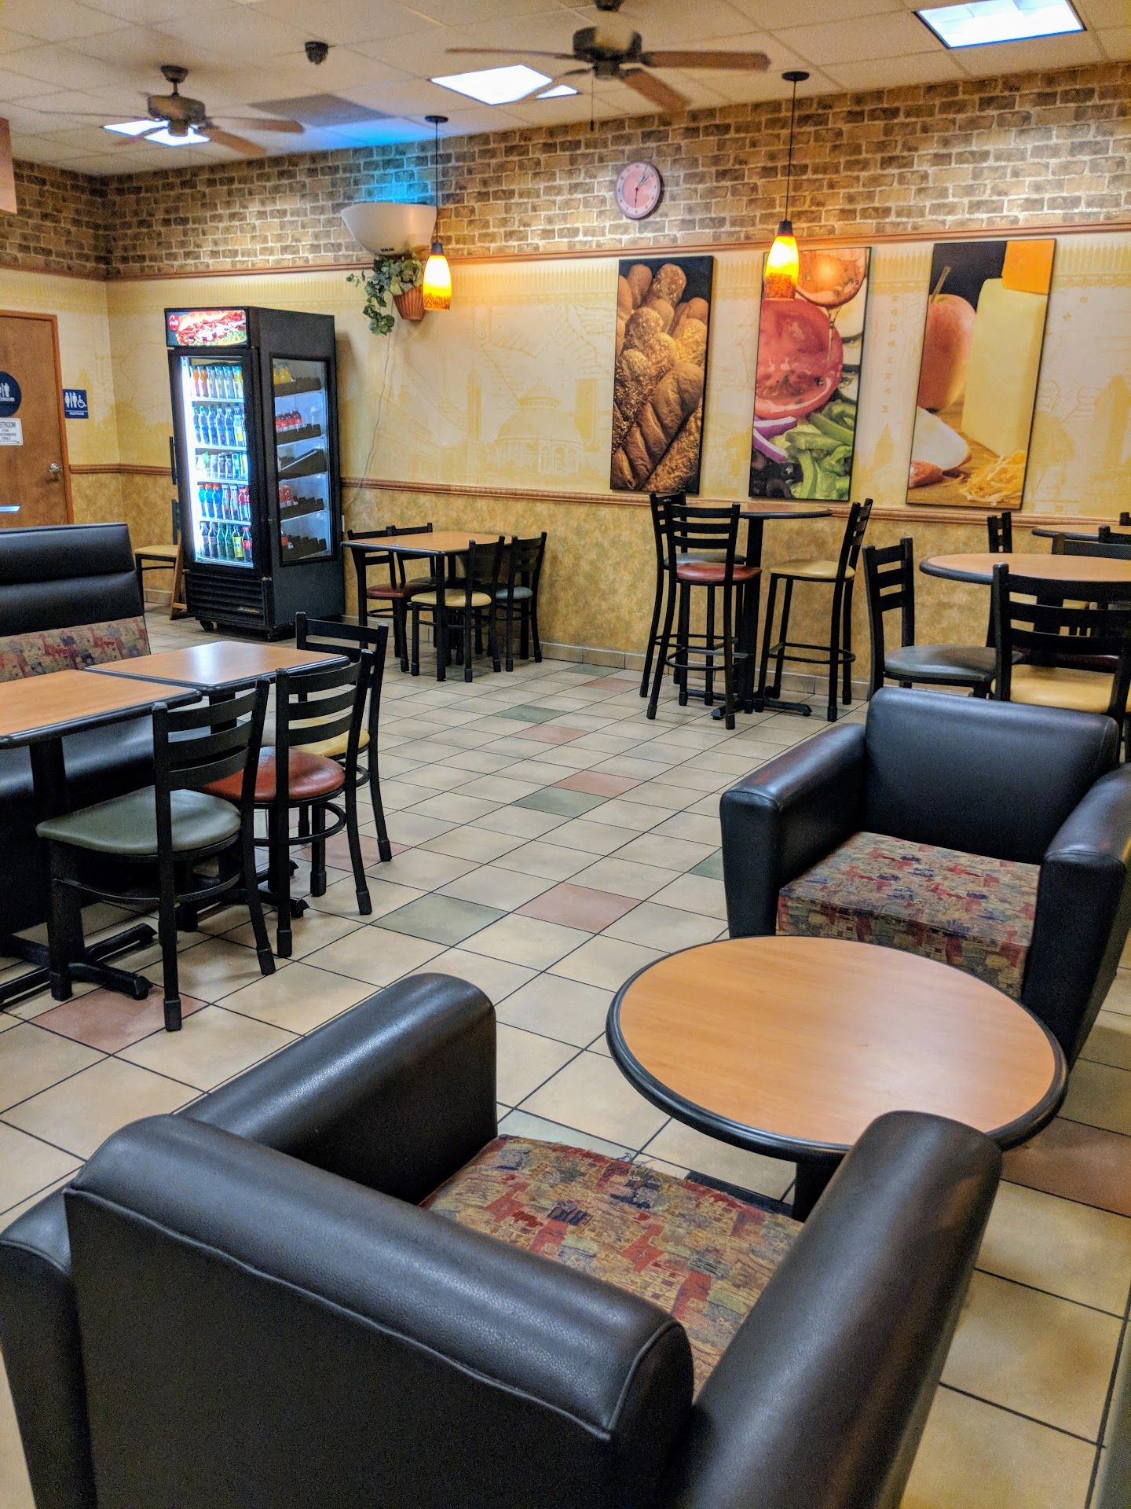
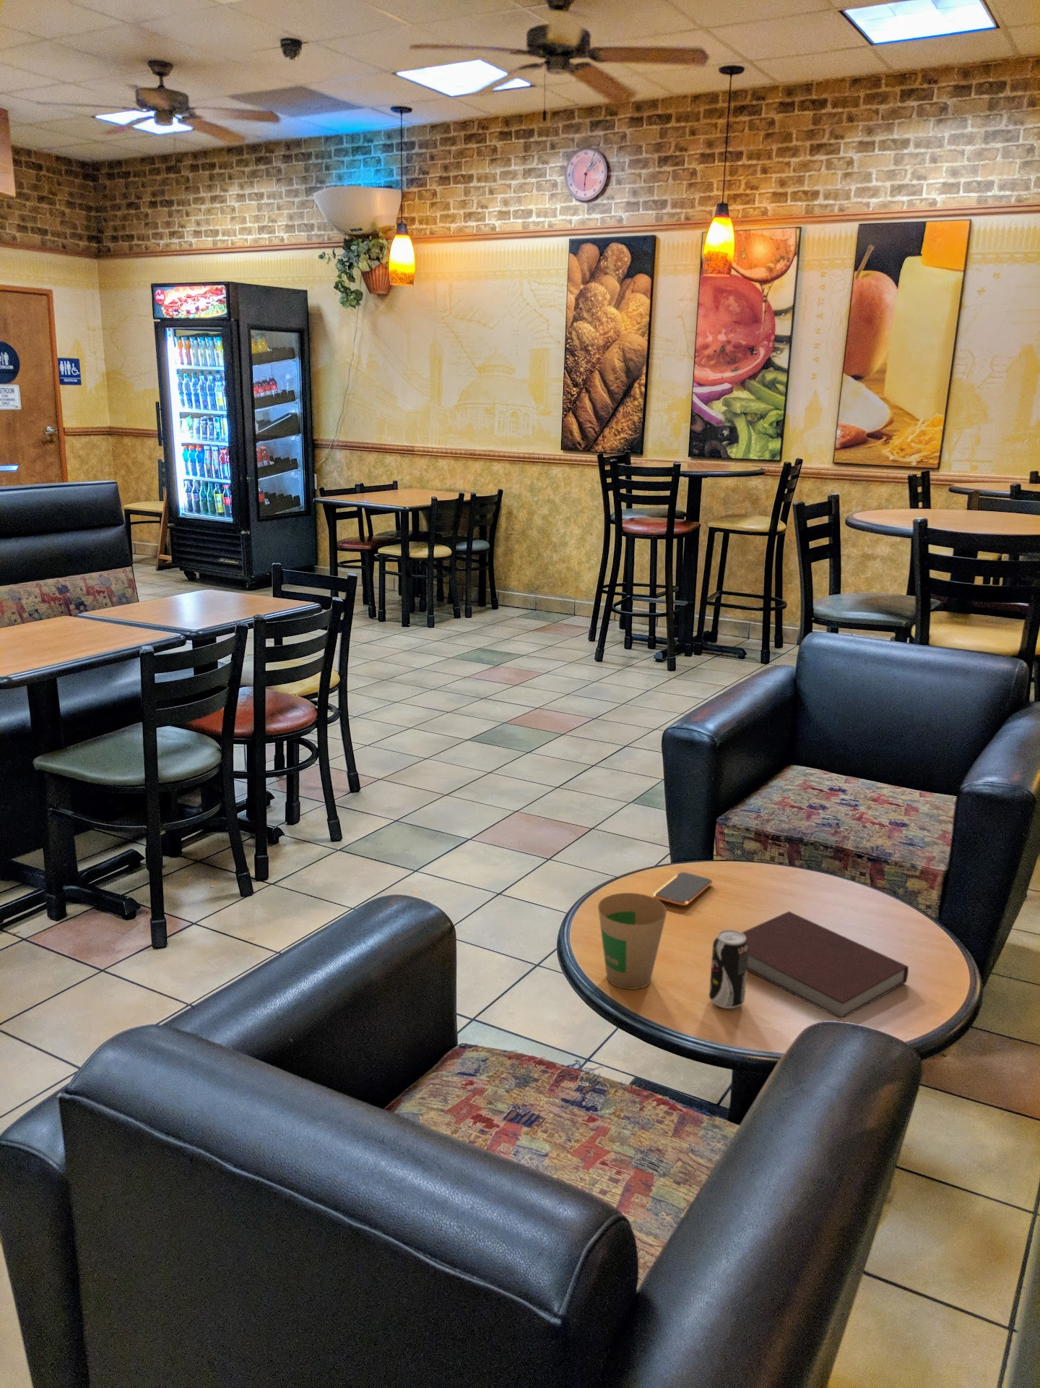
+ notebook (813, 961)
+ paper cup (630, 943)
+ beverage can (729, 968)
+ smartphone (683, 887)
